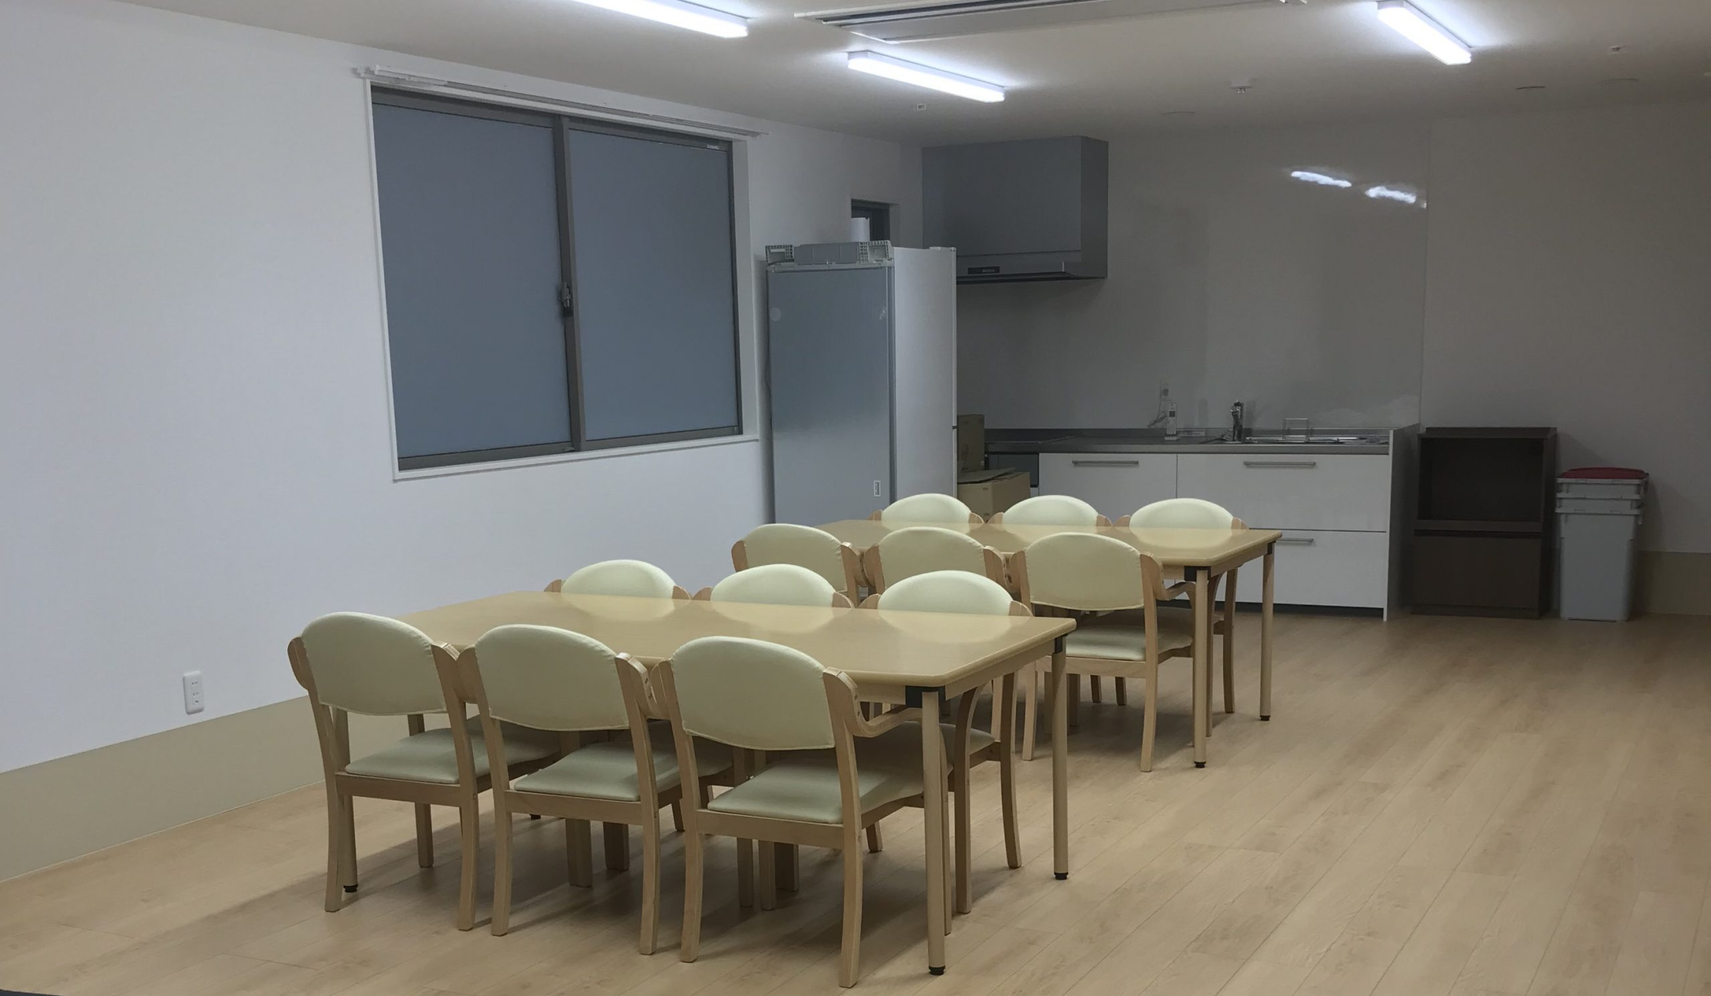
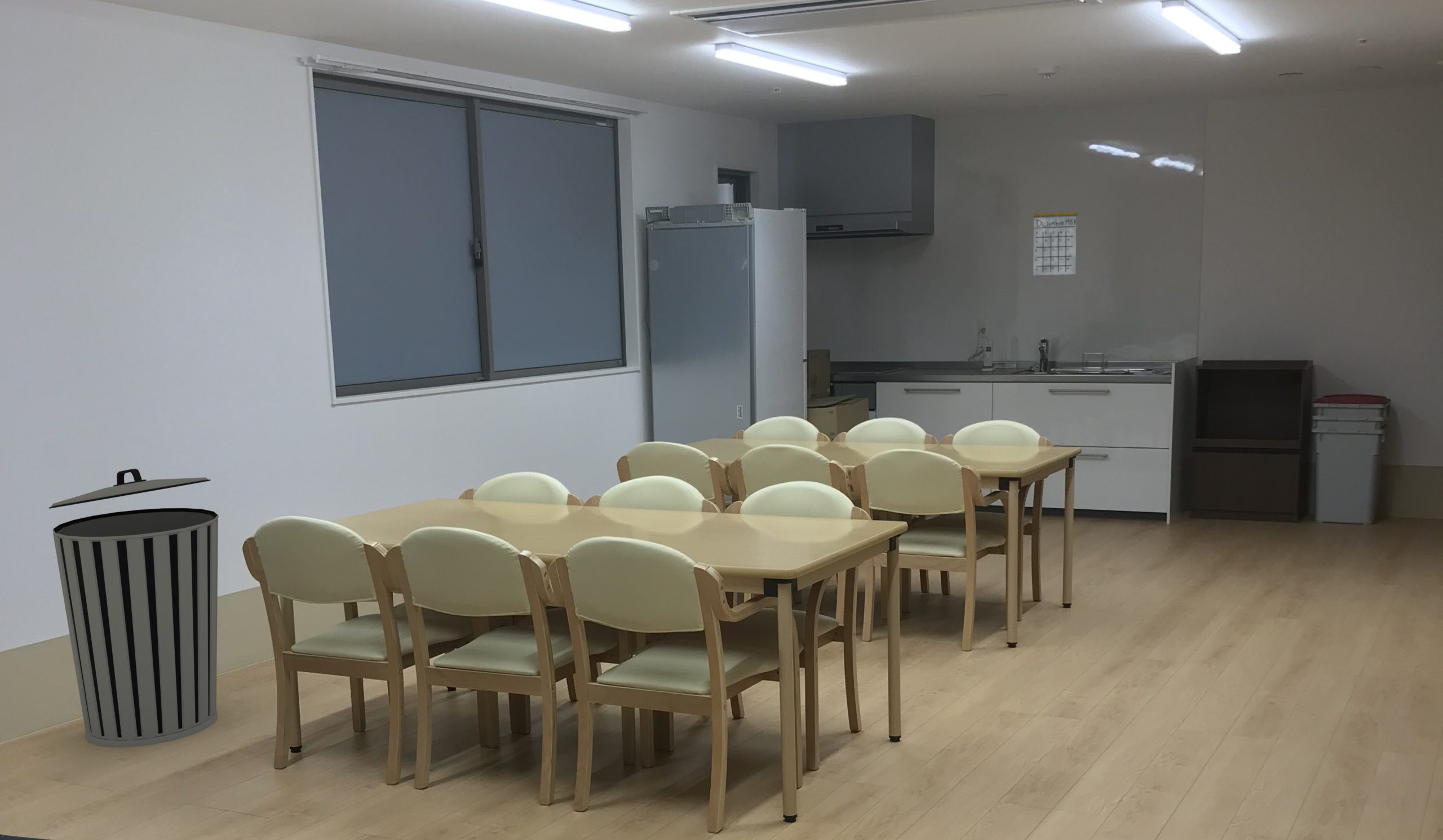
+ calendar (1055, 236)
+ trash can (141, 598)
